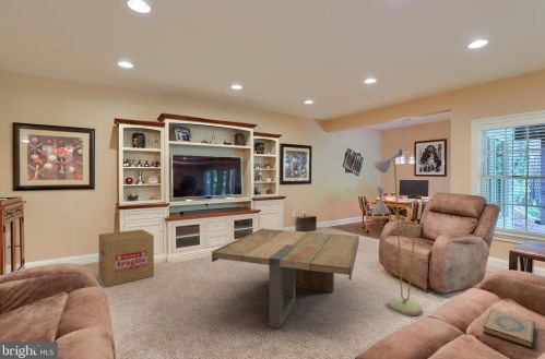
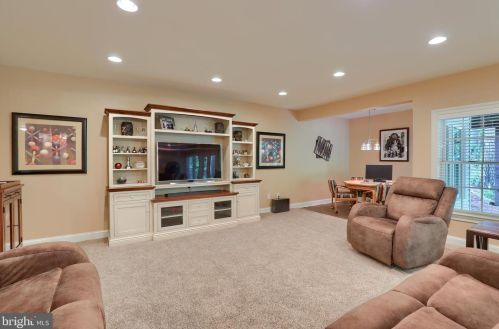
- coffee table (294, 270)
- hardback book (509, 326)
- cardboard box (126, 254)
- floor lamp (398, 226)
